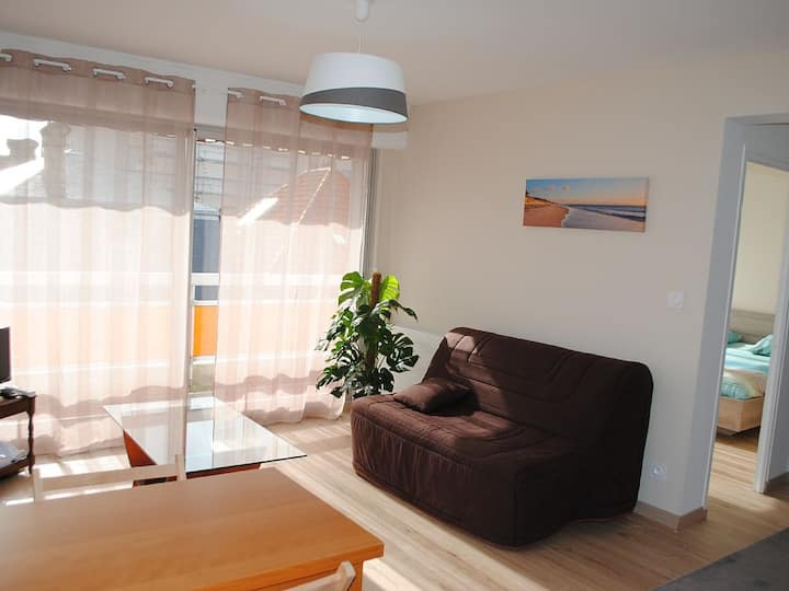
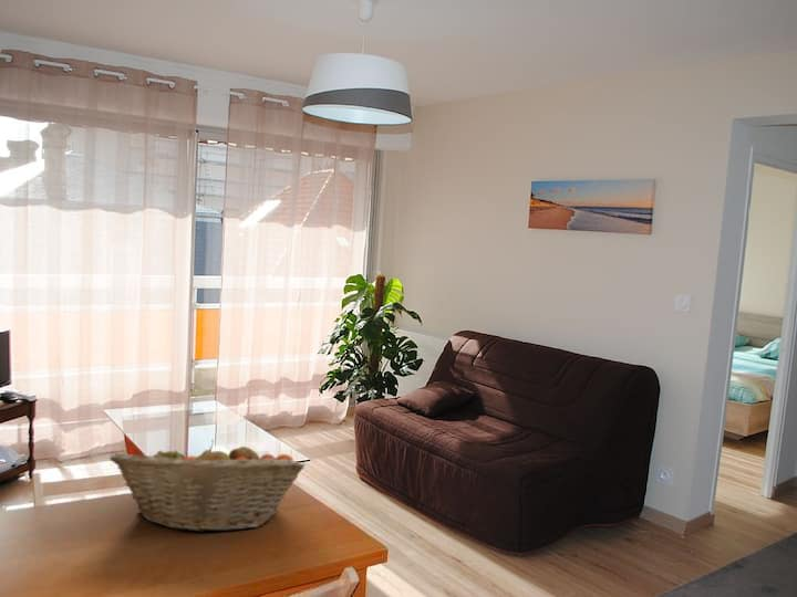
+ fruit basket (208, 475)
